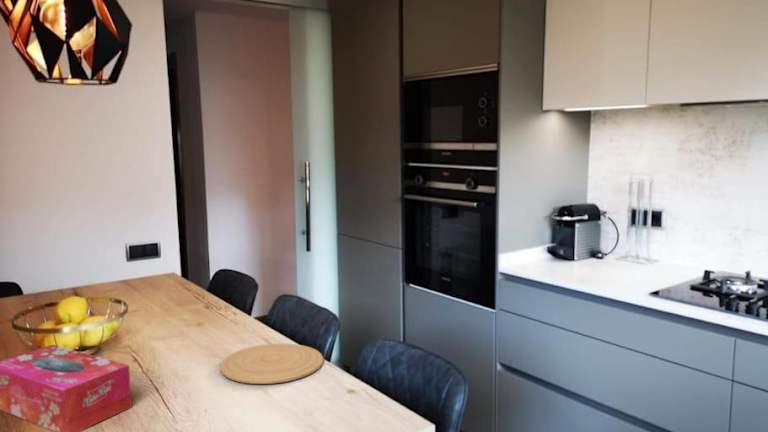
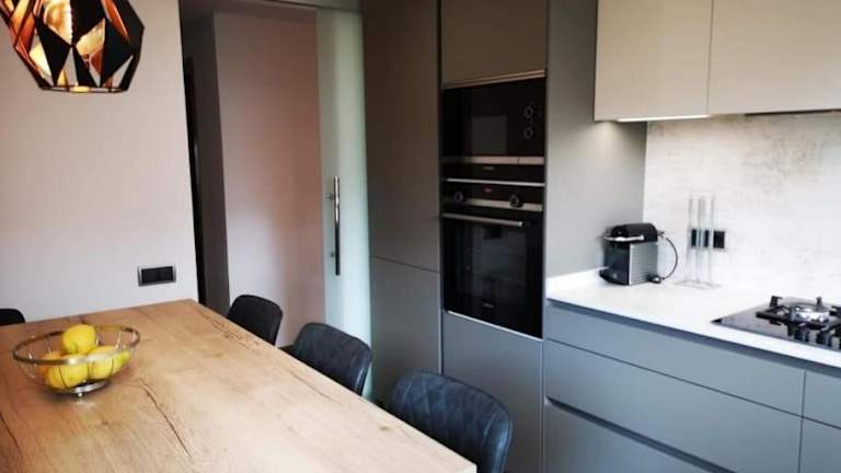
- tissue box (59, 385)
- plate (272, 361)
